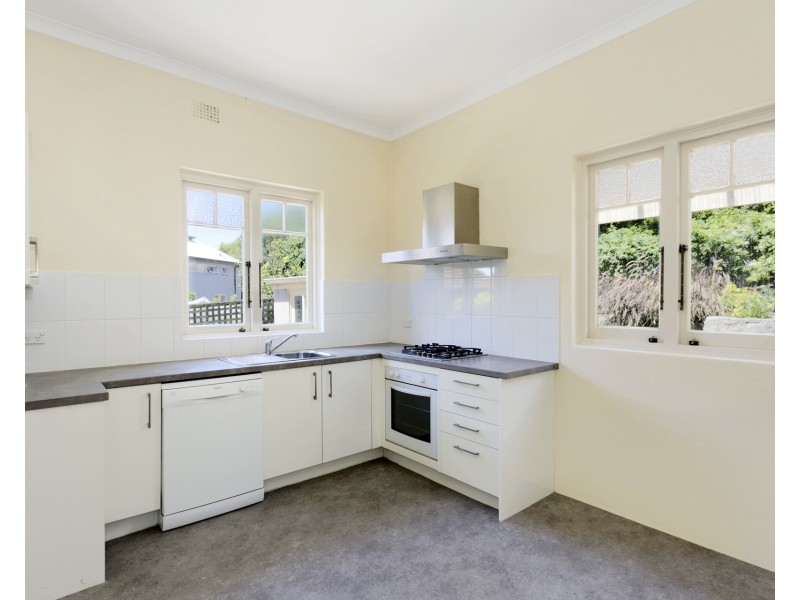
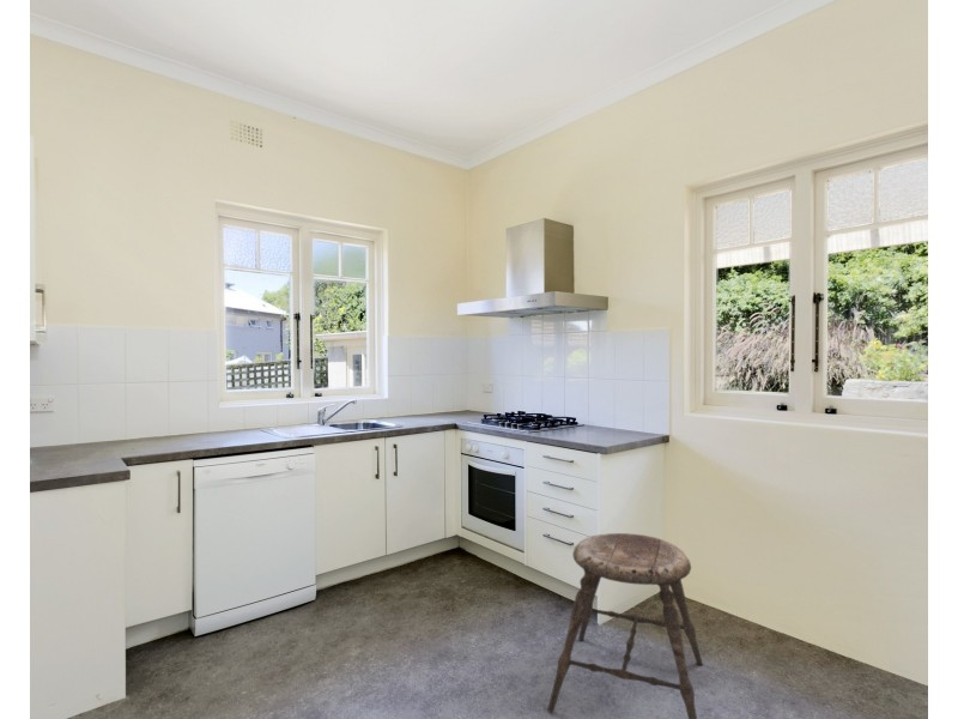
+ stool (630, 617)
